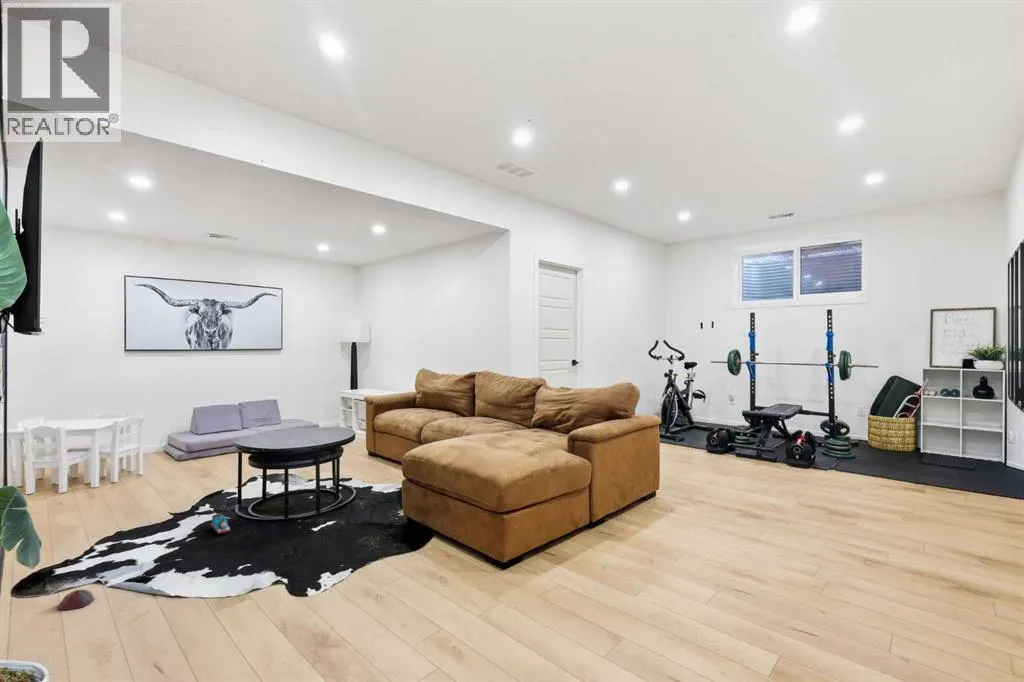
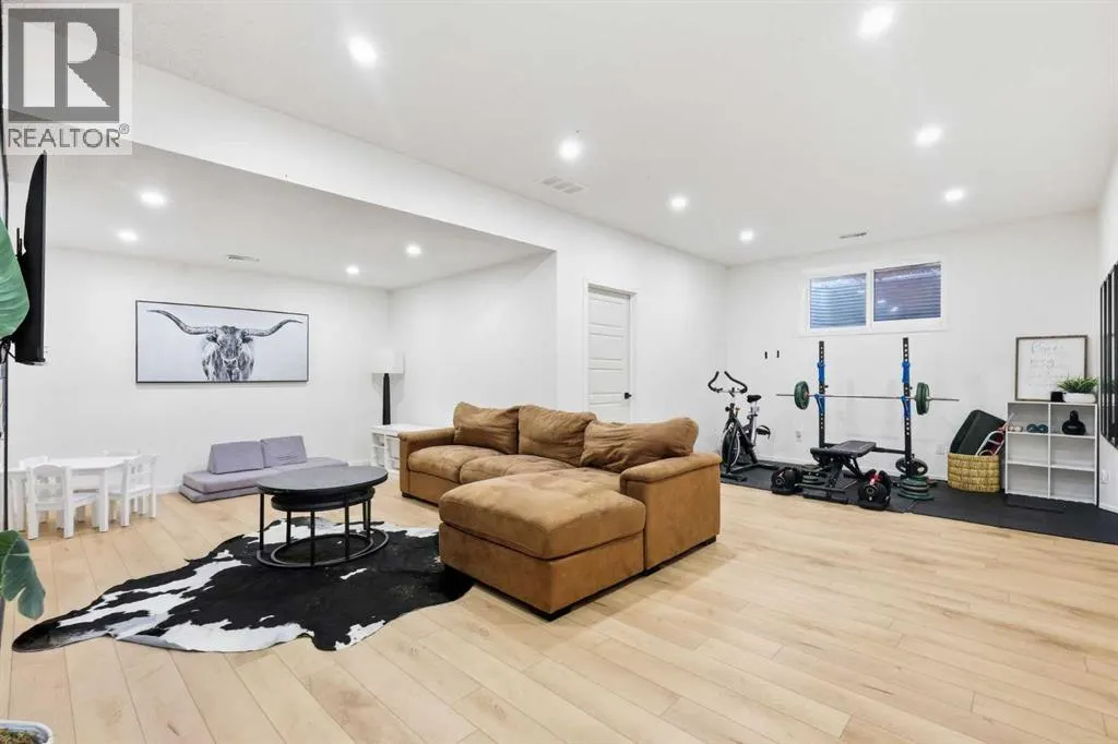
- kippah (76, 597)
- toy train (220, 523)
